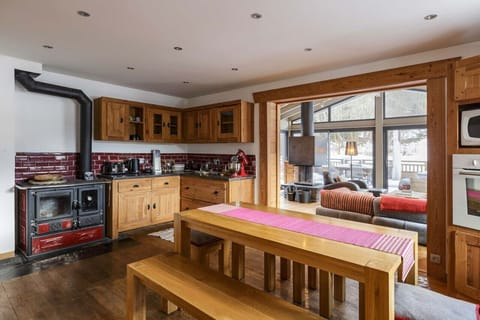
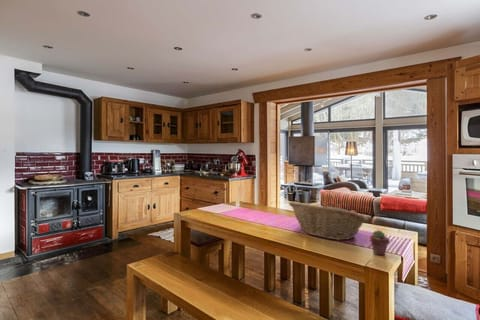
+ potted succulent (379, 241)
+ fruit basket (325, 217)
